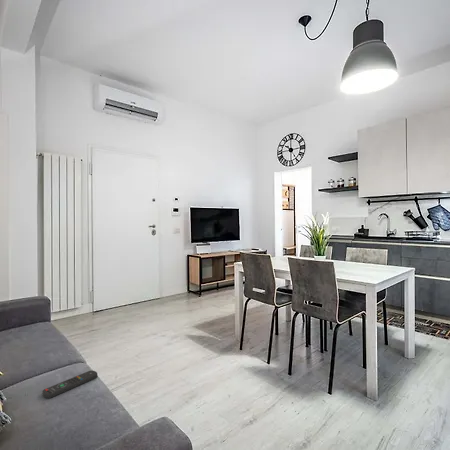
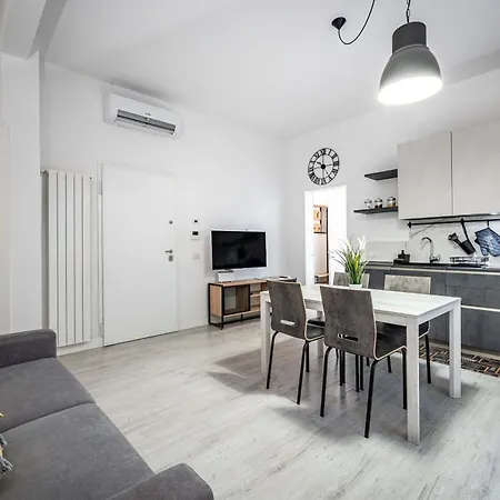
- remote control (71, 383)
